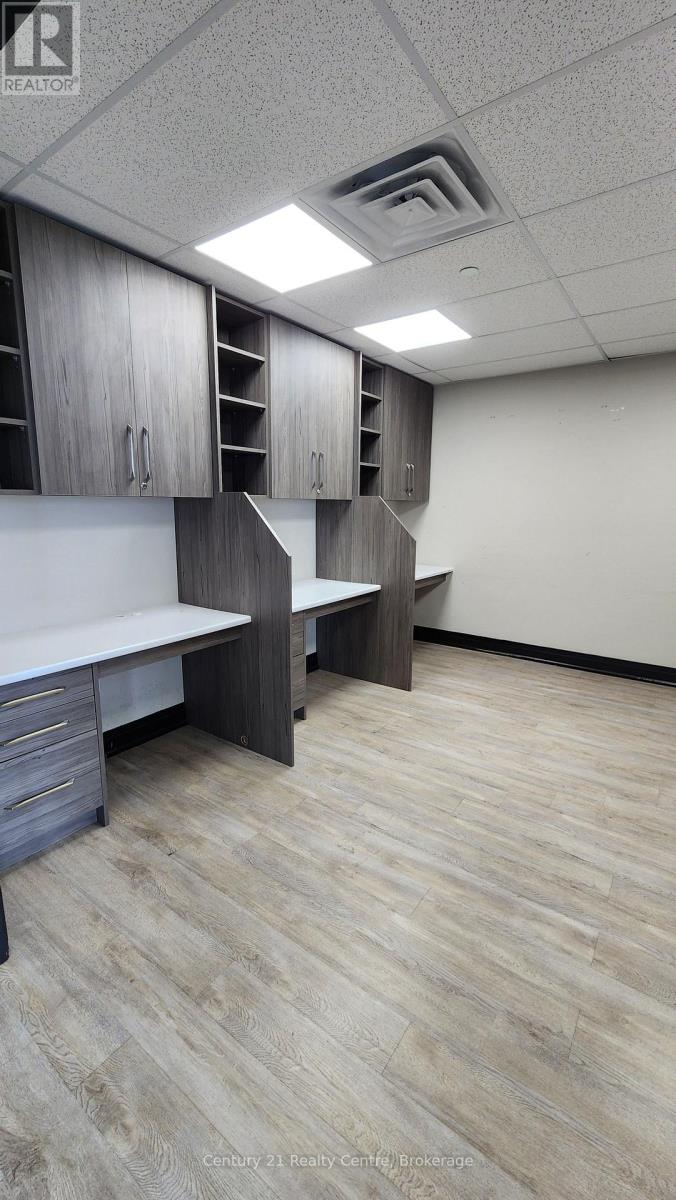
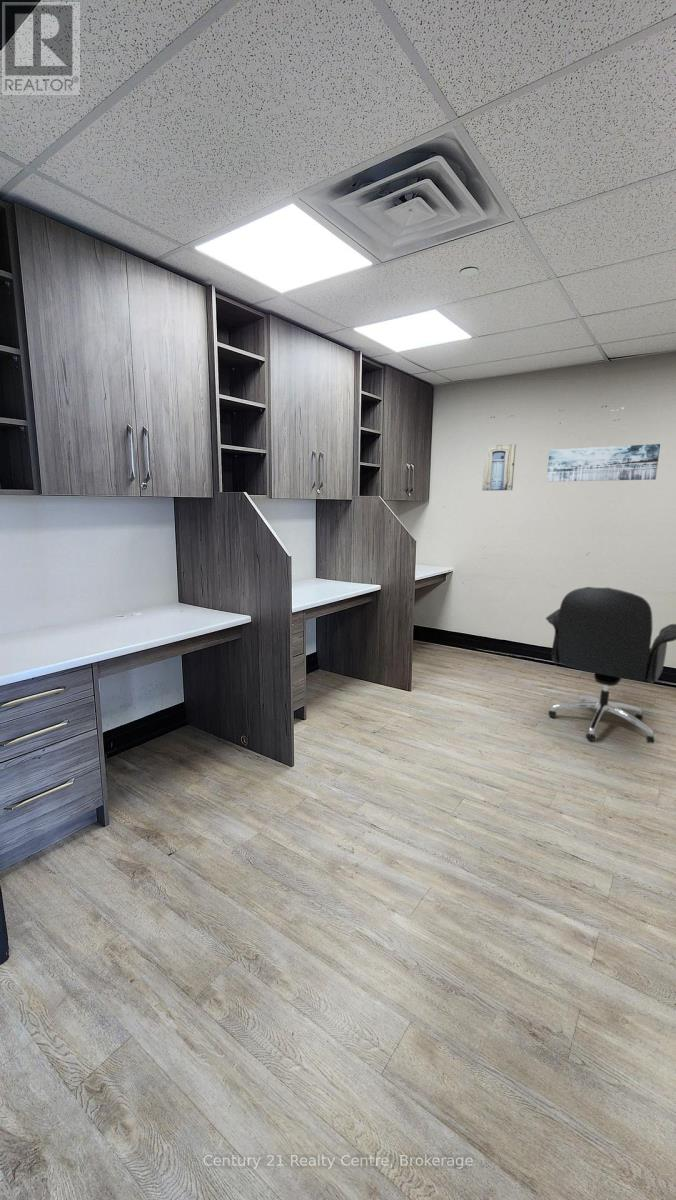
+ office chair (608, 656)
+ wall art (600, 464)
+ wall art (498, 468)
